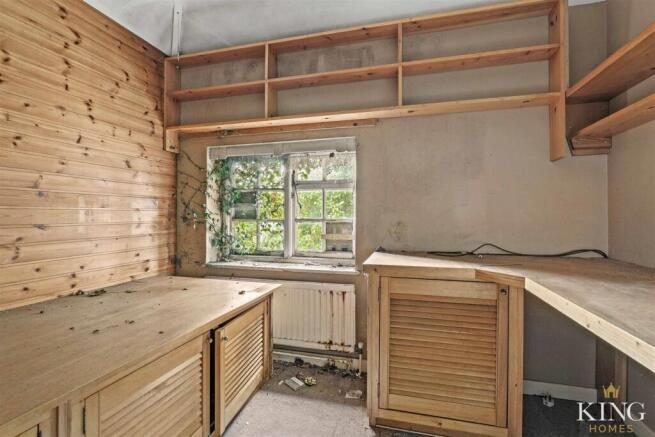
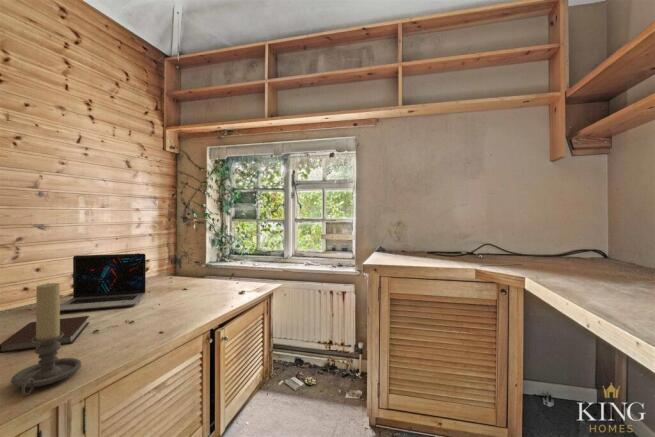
+ laptop (103, 280)
+ candle holder (44, 332)
+ notebook (56, 339)
